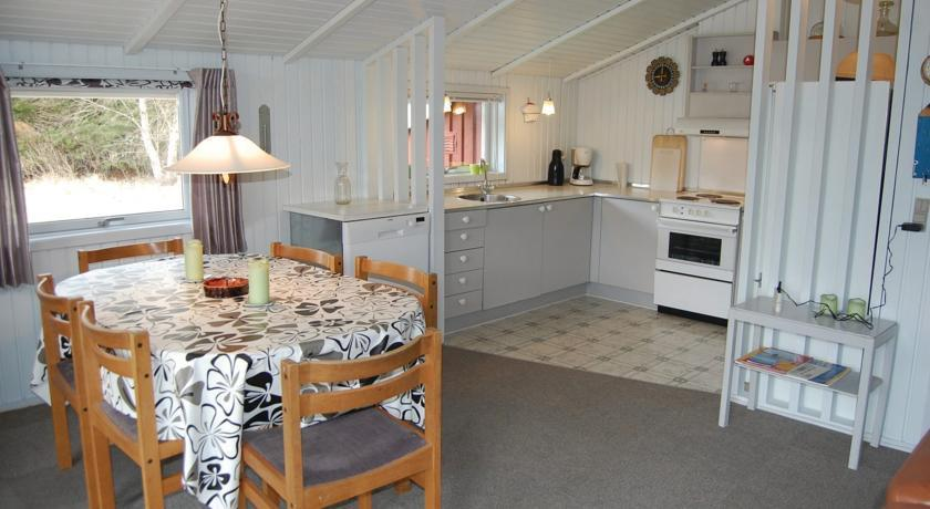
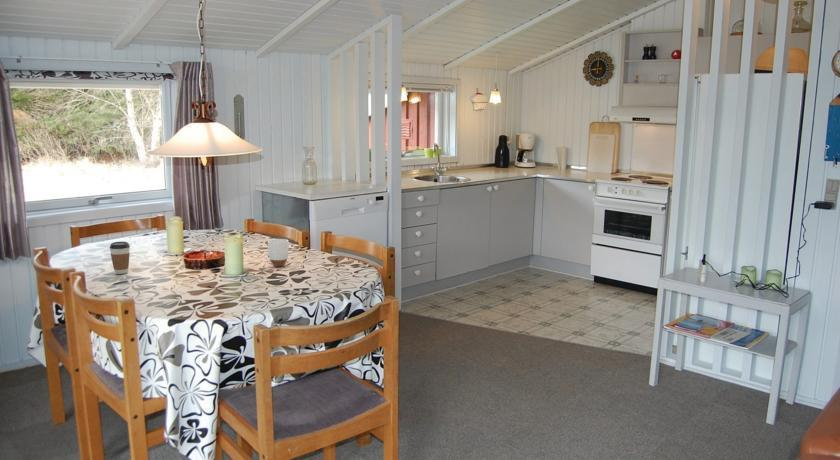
+ coffee cup (120, 257)
+ mug (276, 252)
